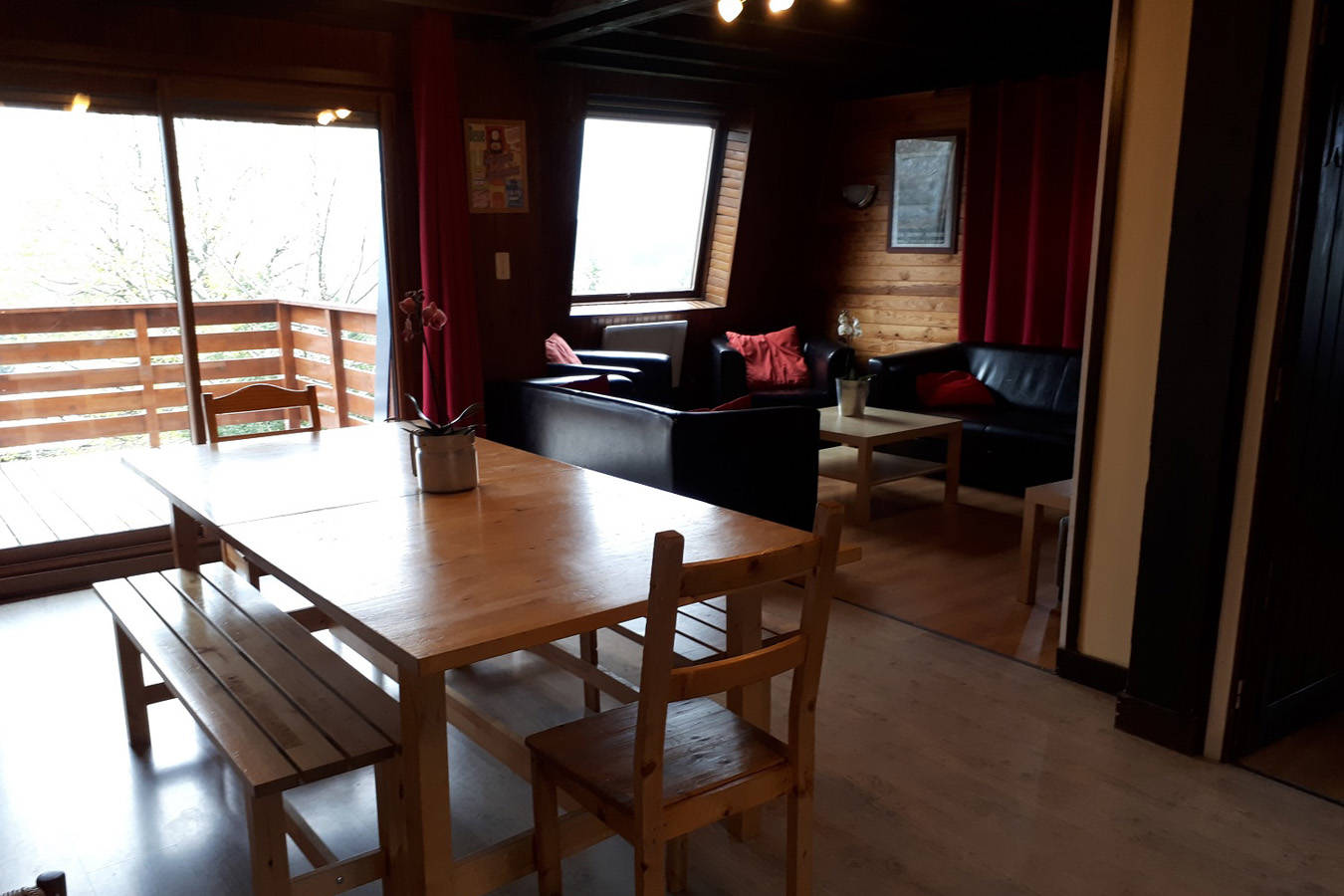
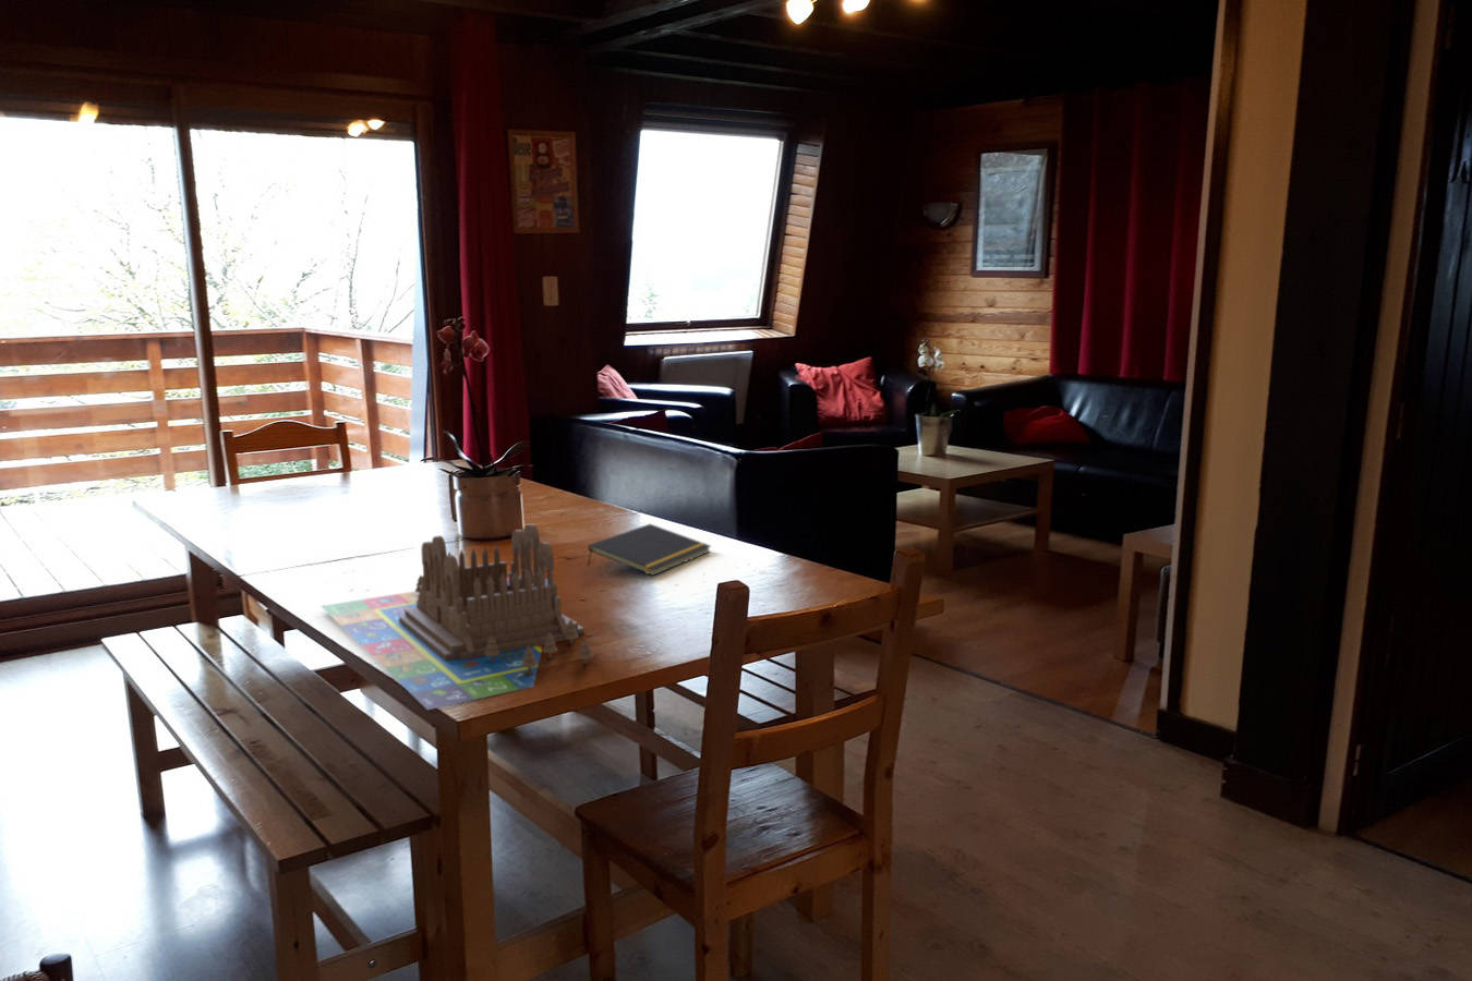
+ board game (488, 579)
+ notepad (651, 547)
